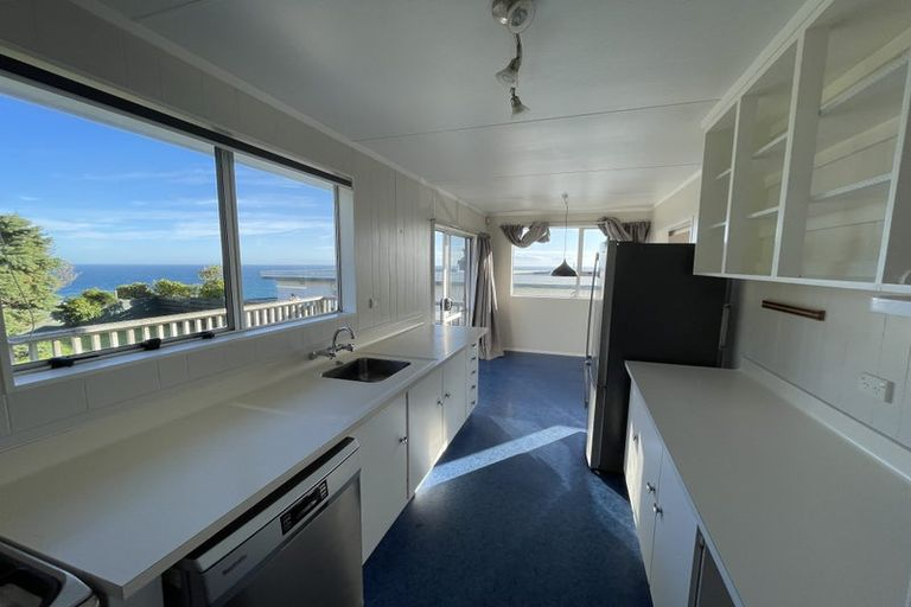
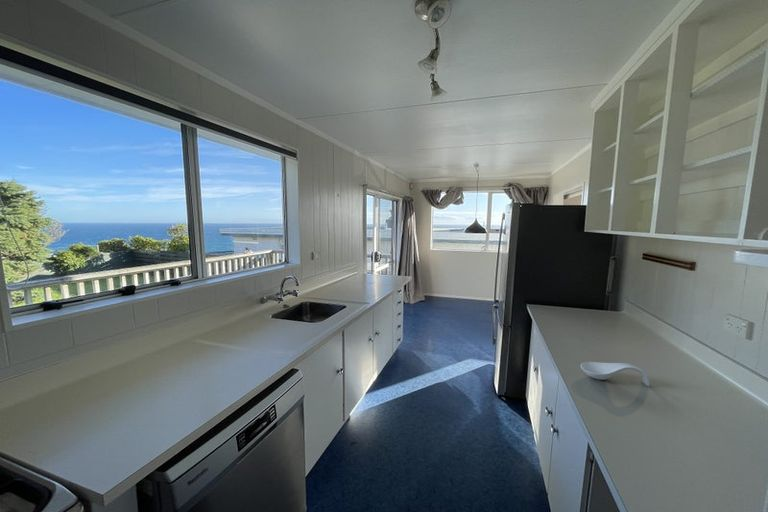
+ spoon rest (613, 370)
